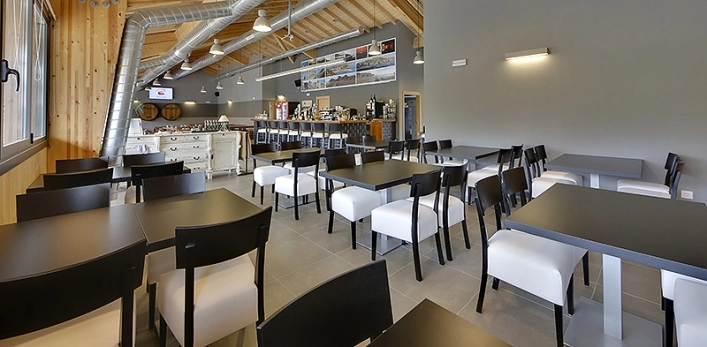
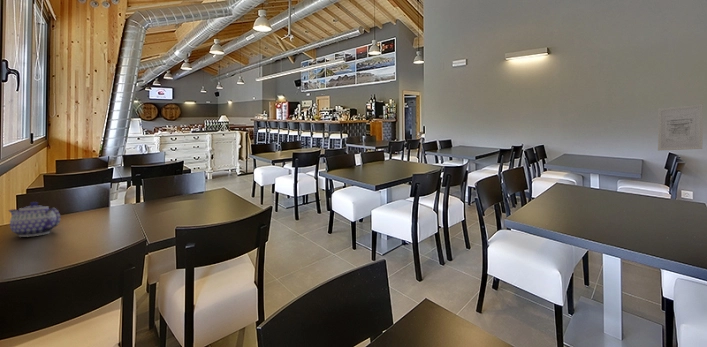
+ wall art (679, 128)
+ teapot (33, 218)
